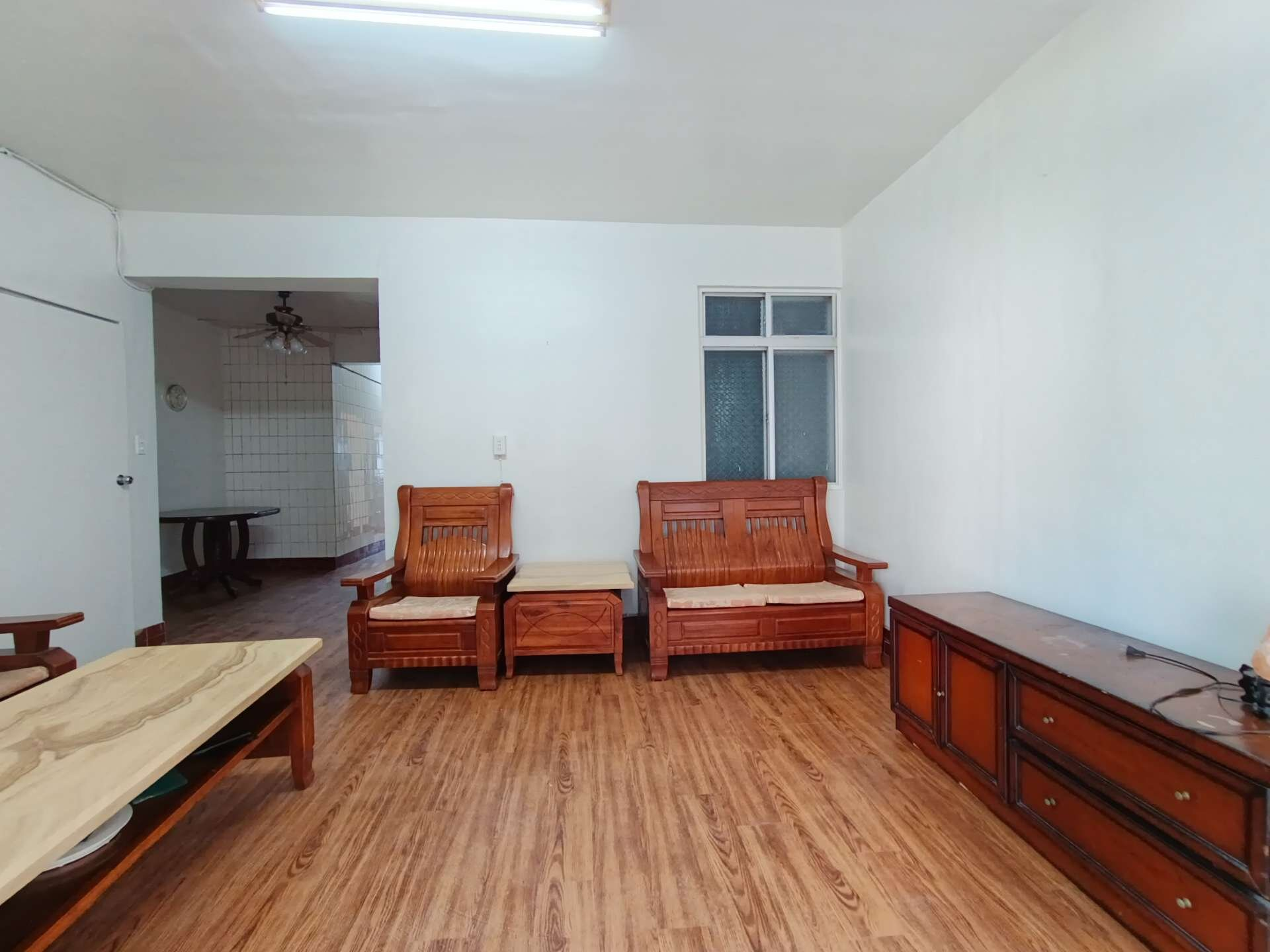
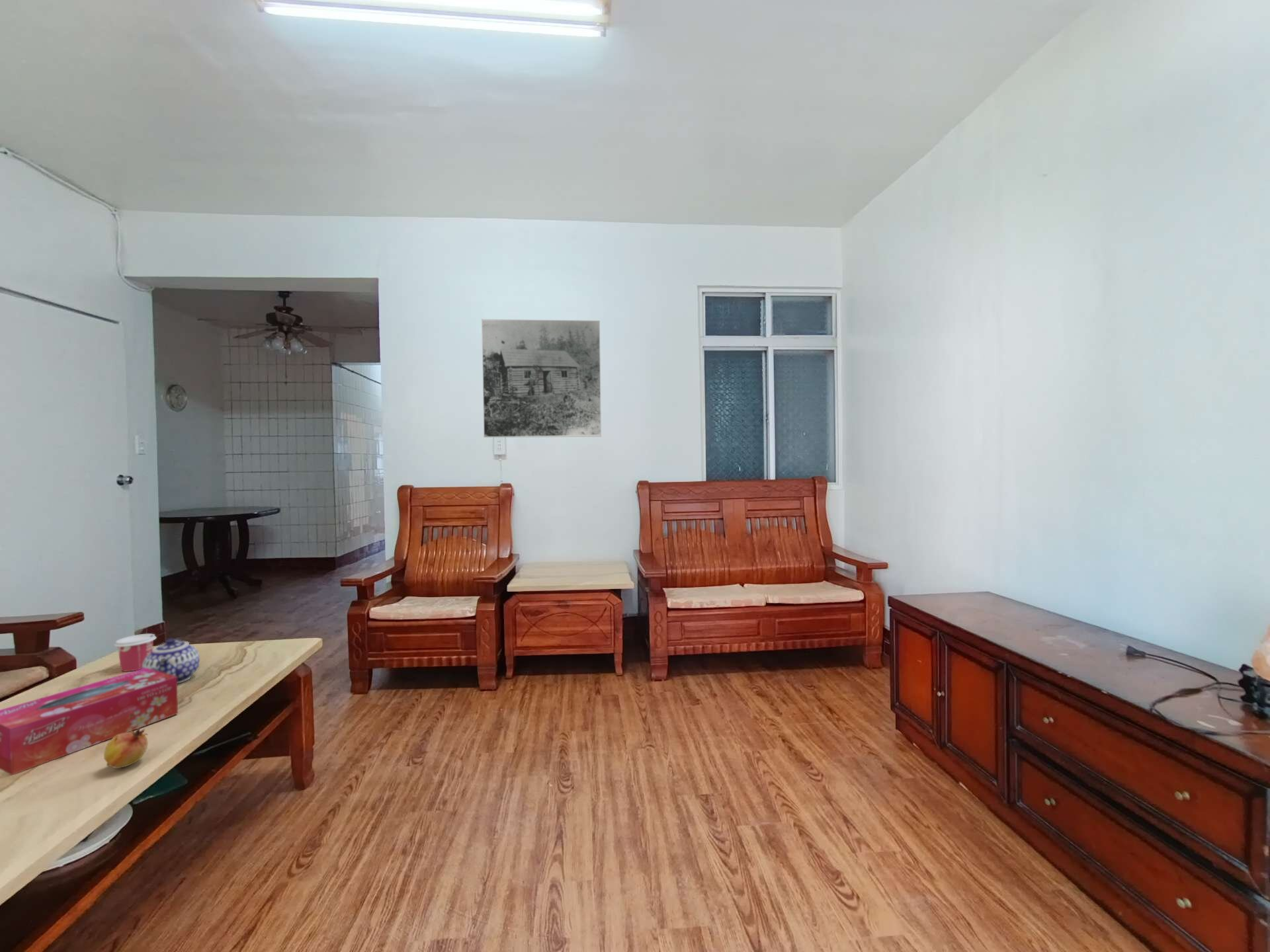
+ cup (136, 653)
+ fruit (126, 746)
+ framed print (542, 379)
+ tissue box (87, 714)
+ teapot (171, 659)
